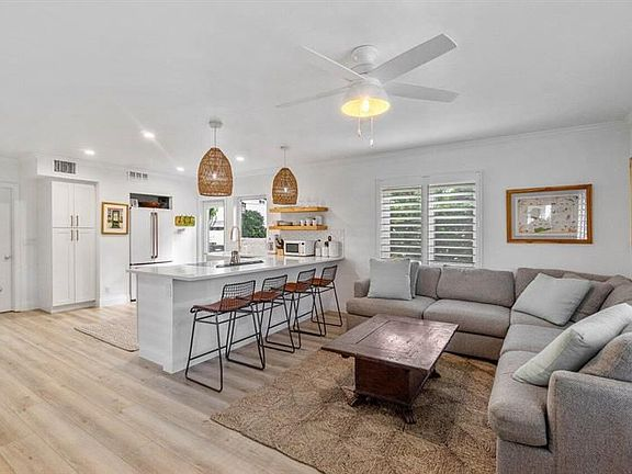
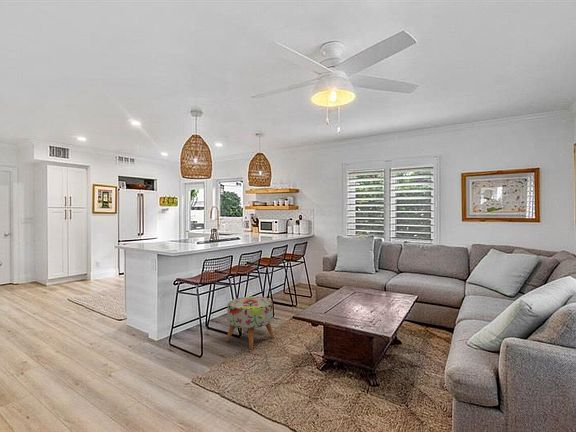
+ ottoman (250, 320)
